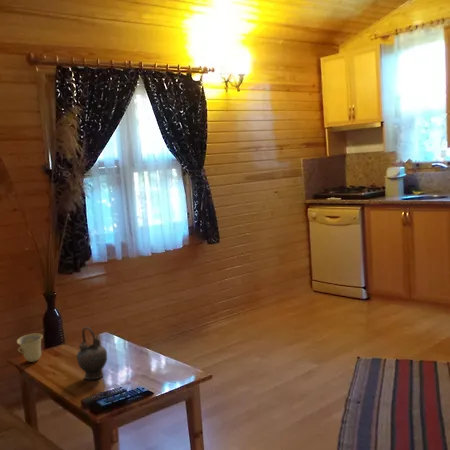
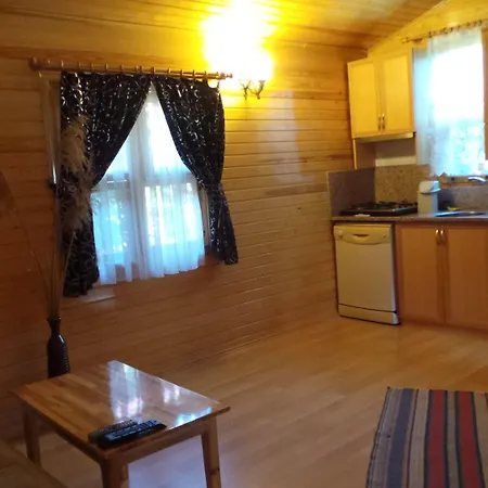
- cup (30, 349)
- teapot (89, 351)
